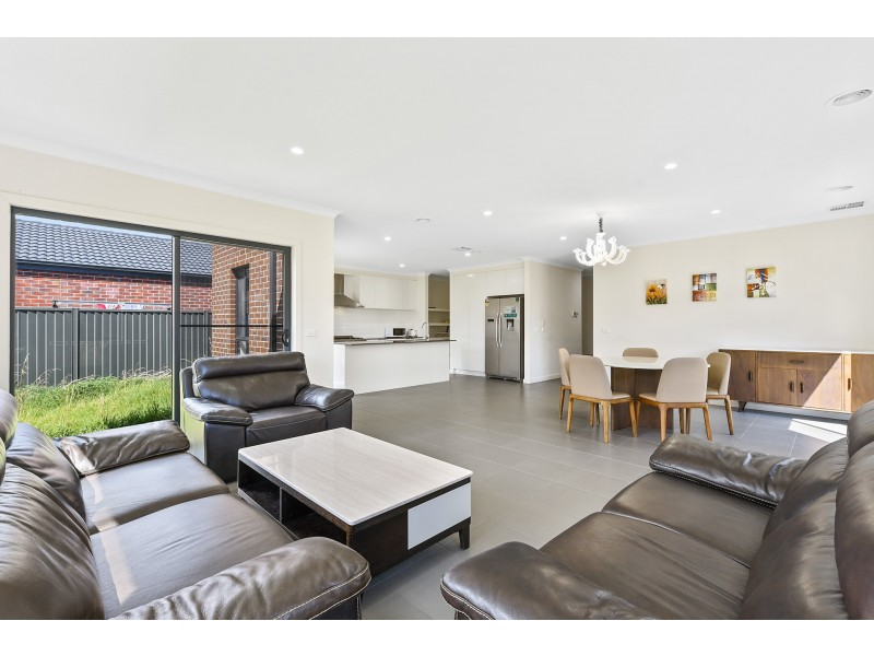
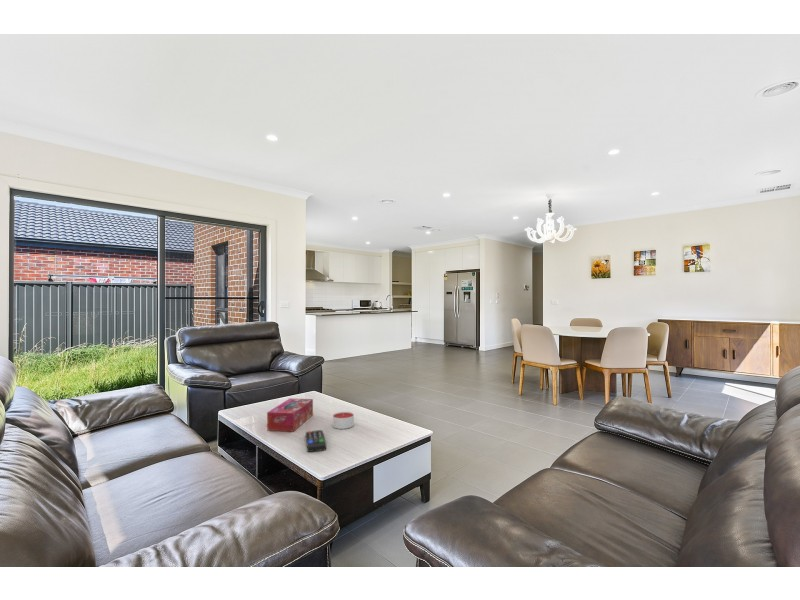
+ candle (343, 419)
+ remote control (315, 440)
+ tissue box (291, 413)
